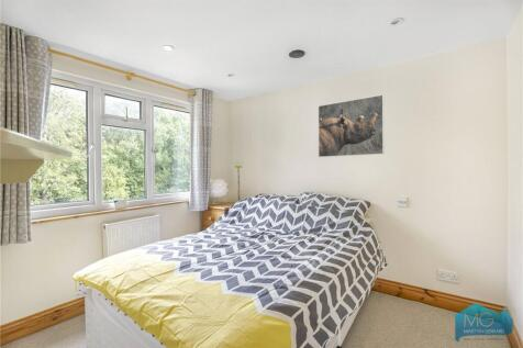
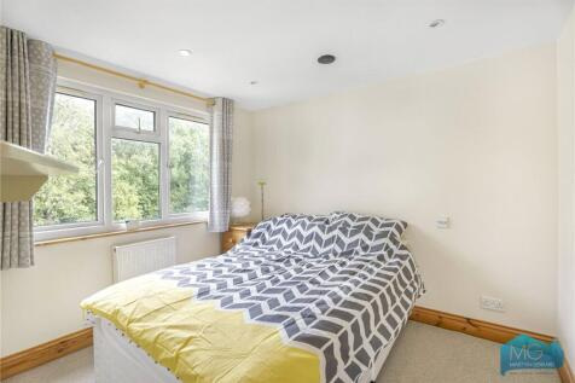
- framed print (348, 127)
